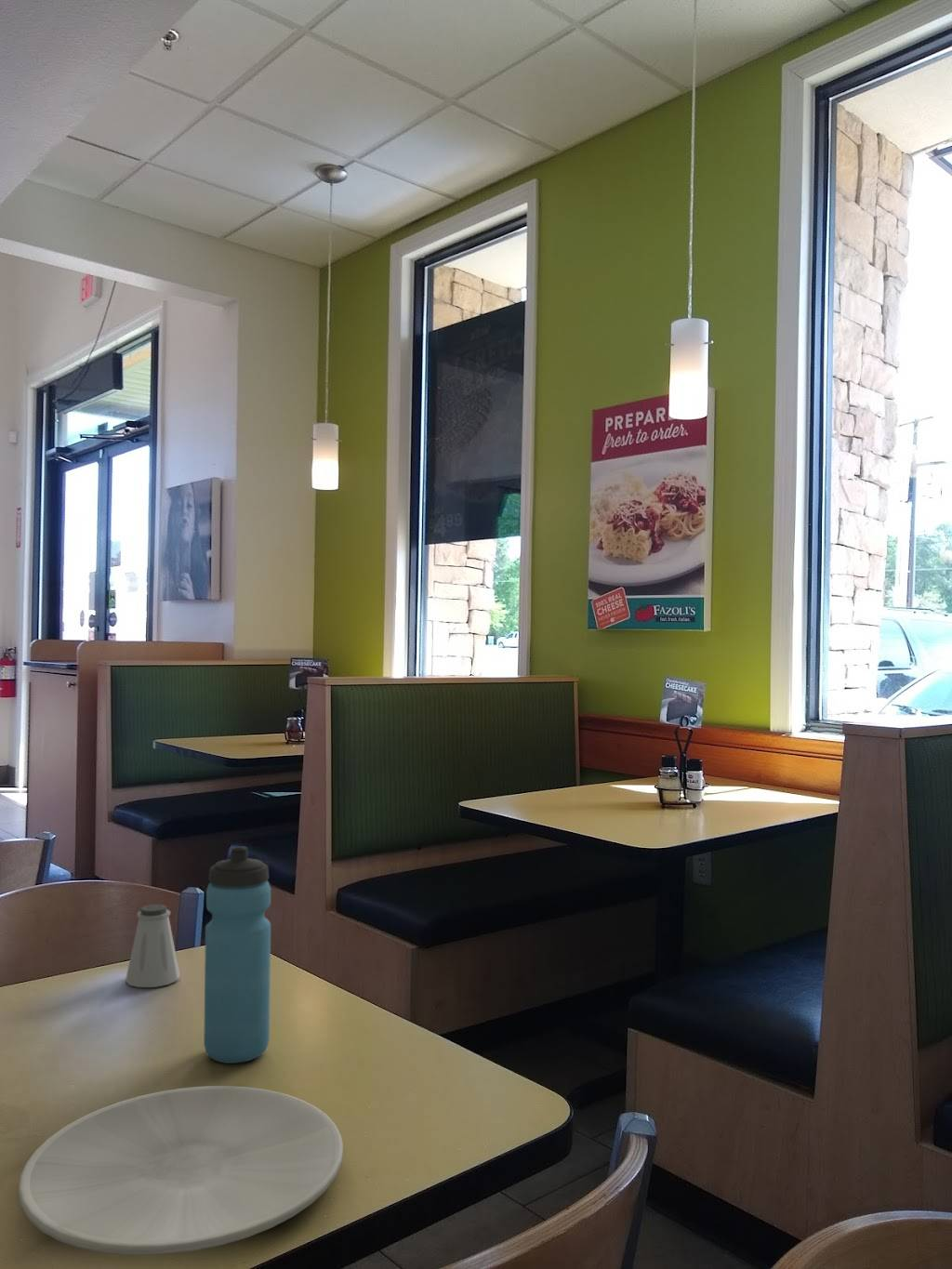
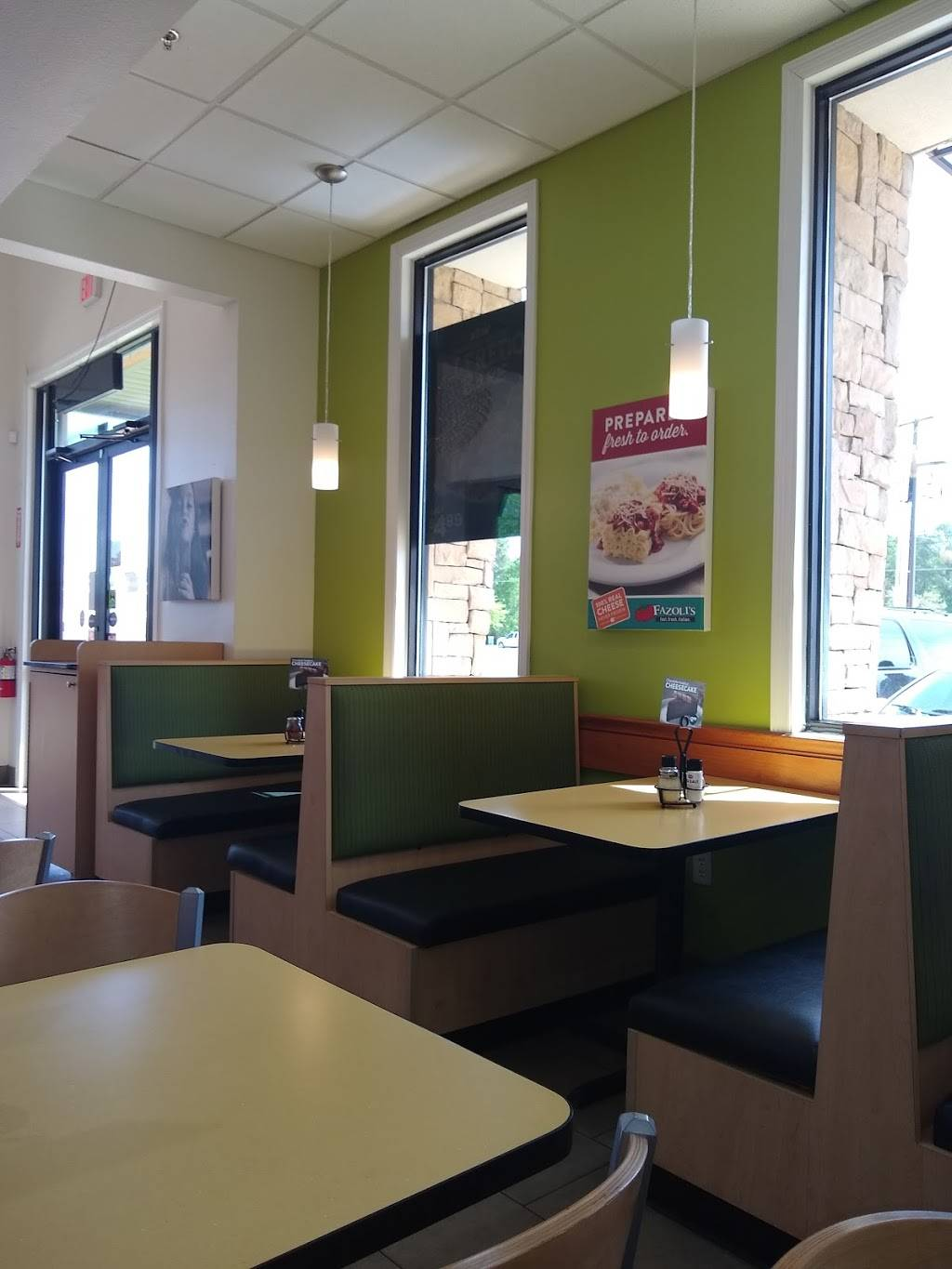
- saltshaker (153, 943)
- plate (187, 1163)
- water bottle (238, 949)
